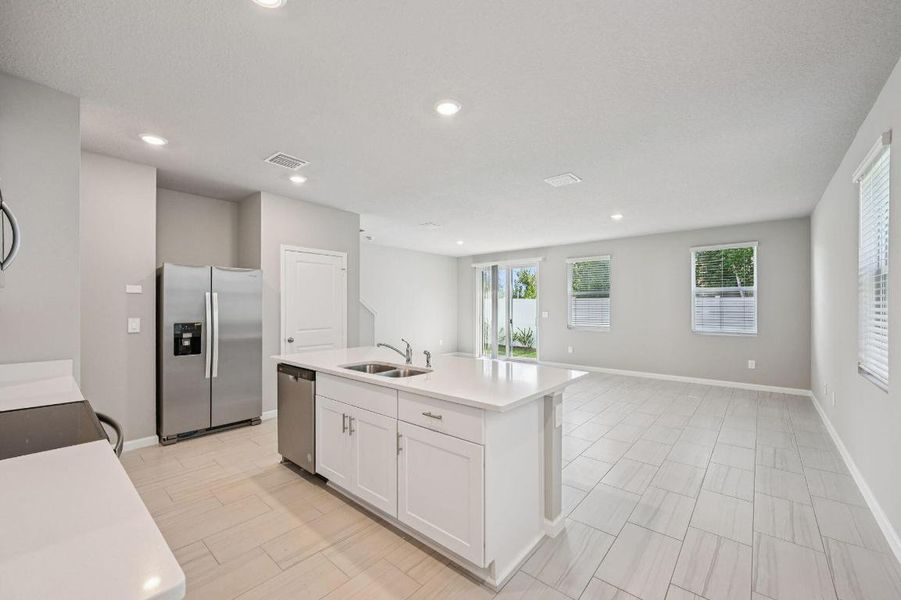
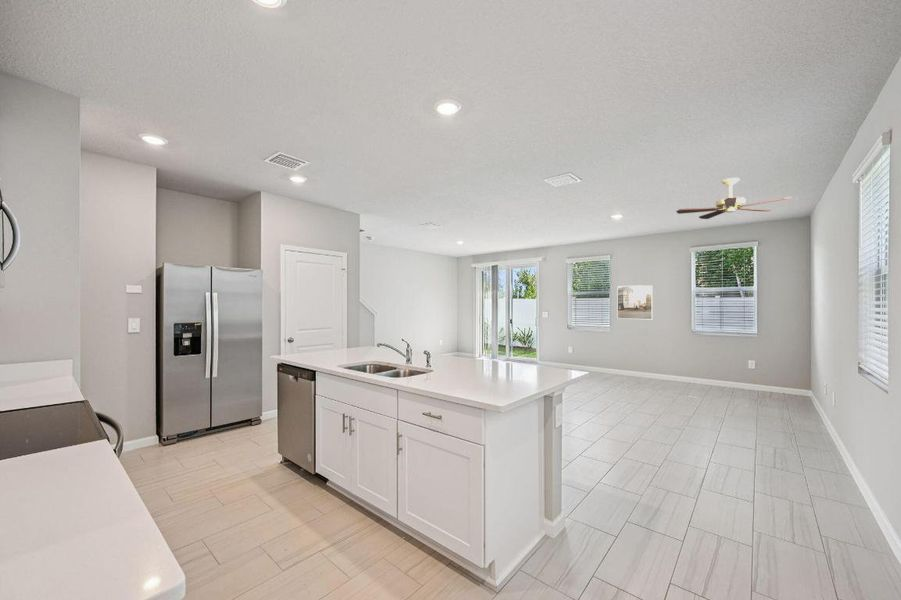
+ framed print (634, 302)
+ ceiling fan (729, 195)
